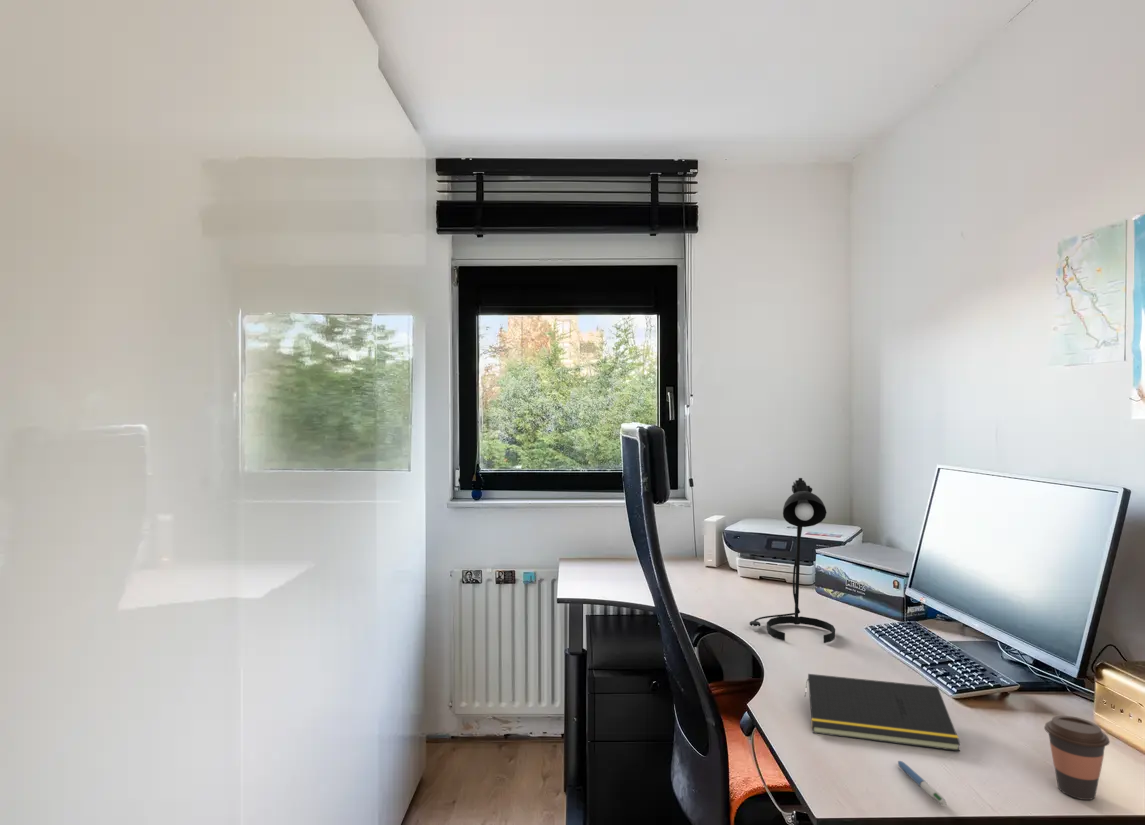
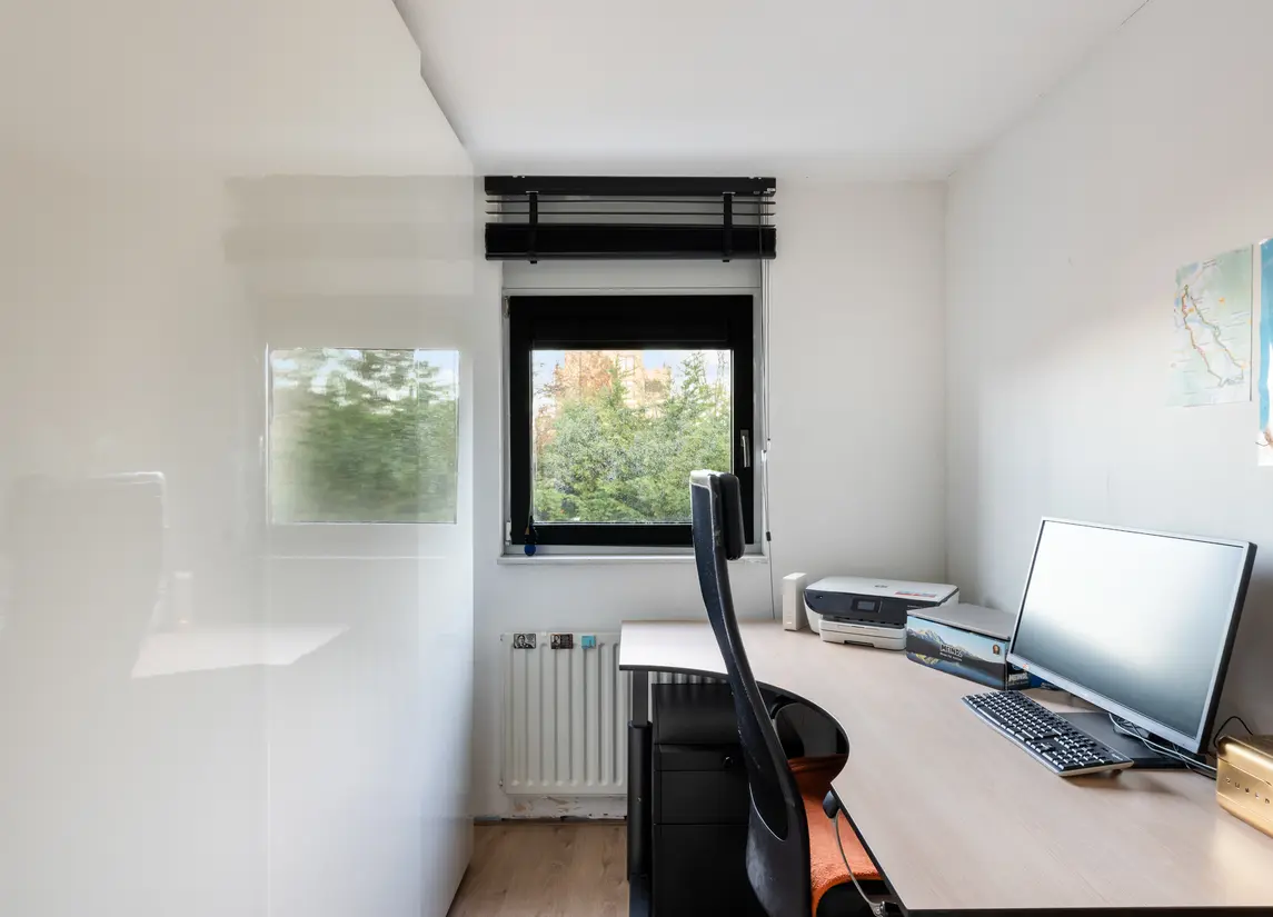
- notepad (877, 709)
- pen (921, 781)
- desk lamp (795, 556)
- coffee cup (1076, 758)
